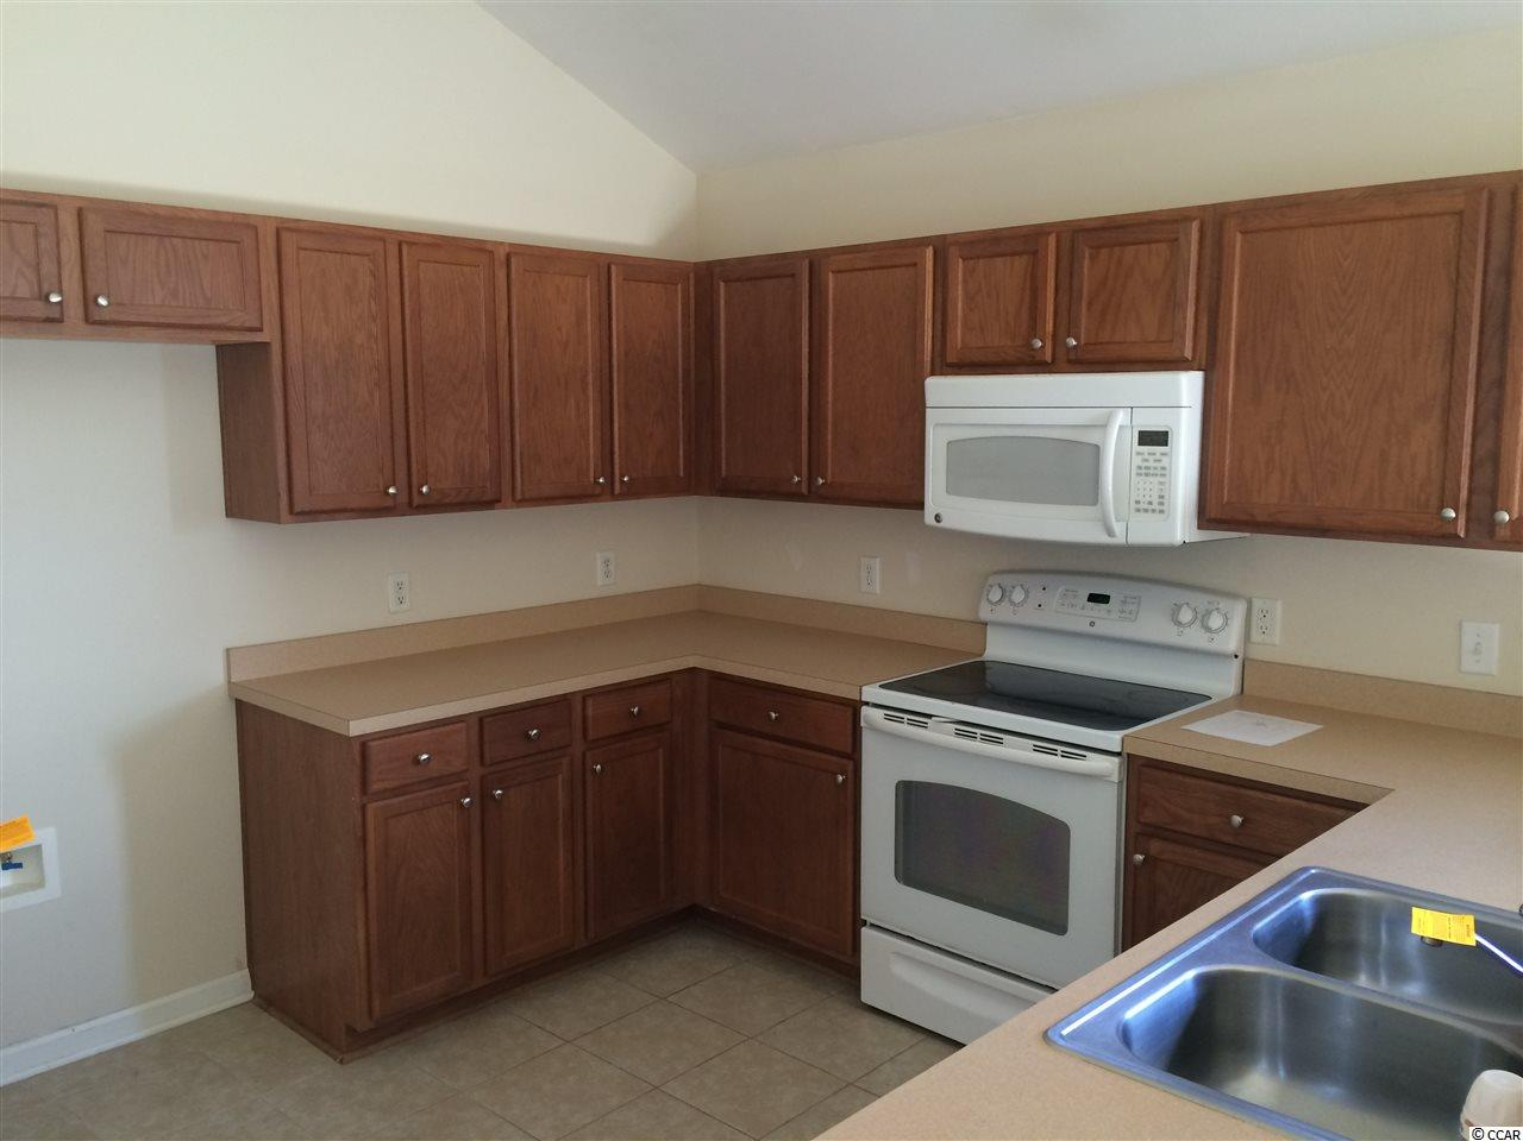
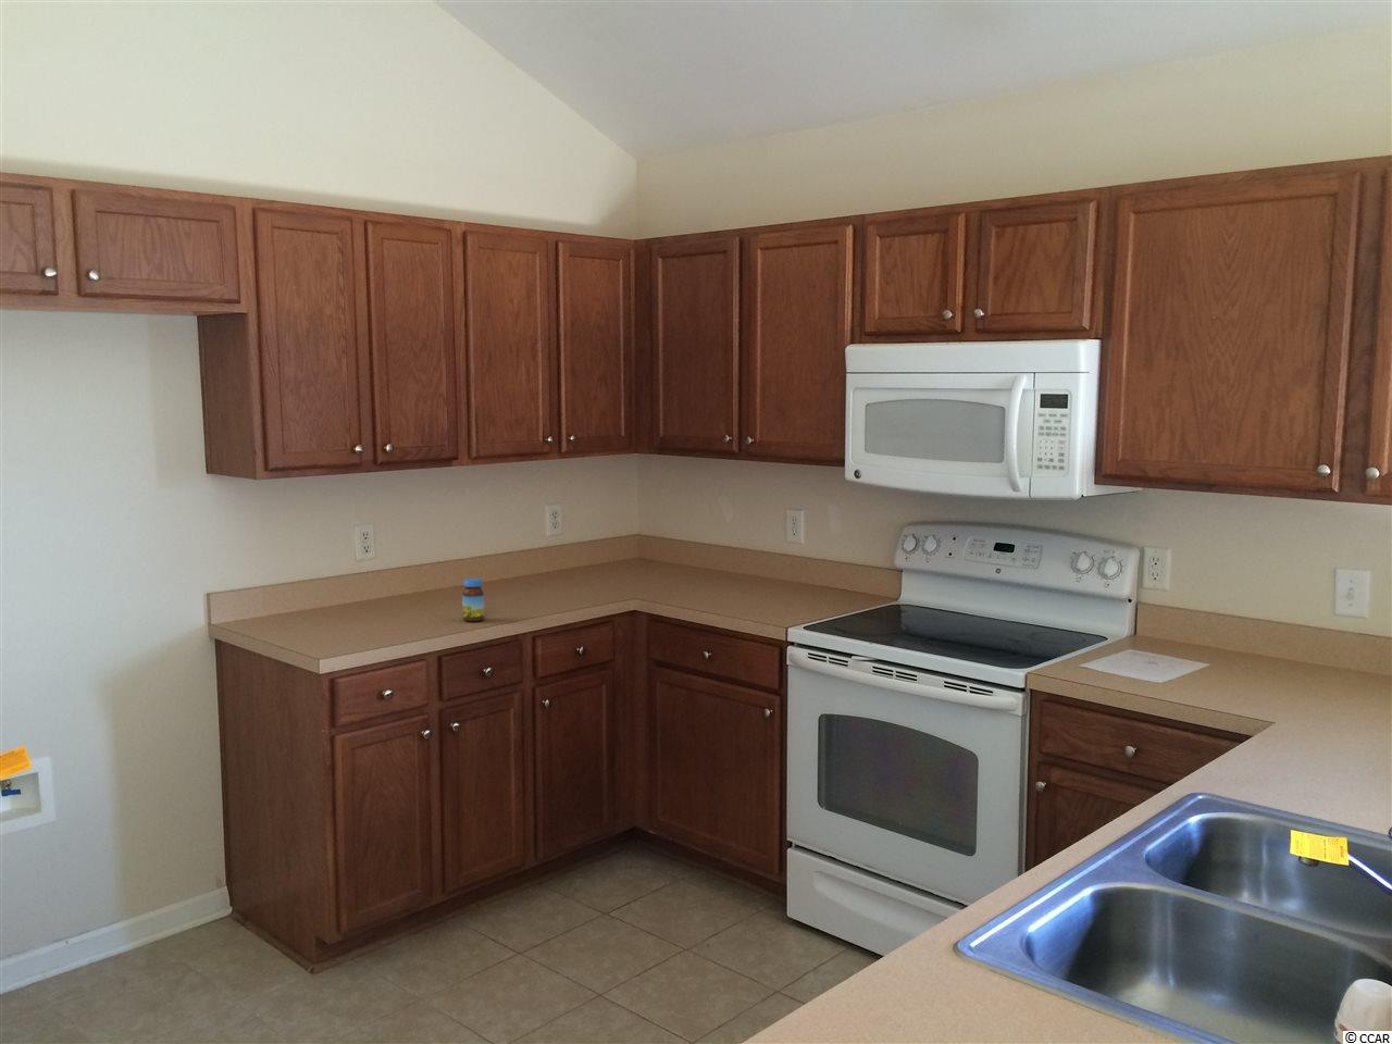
+ jar (473, 599)
